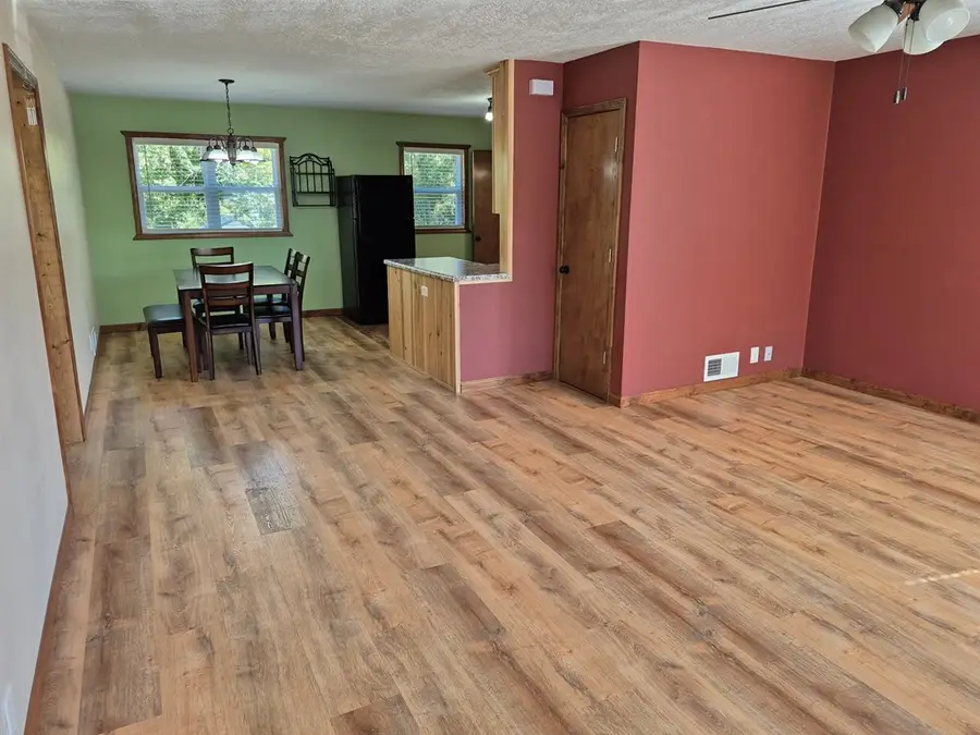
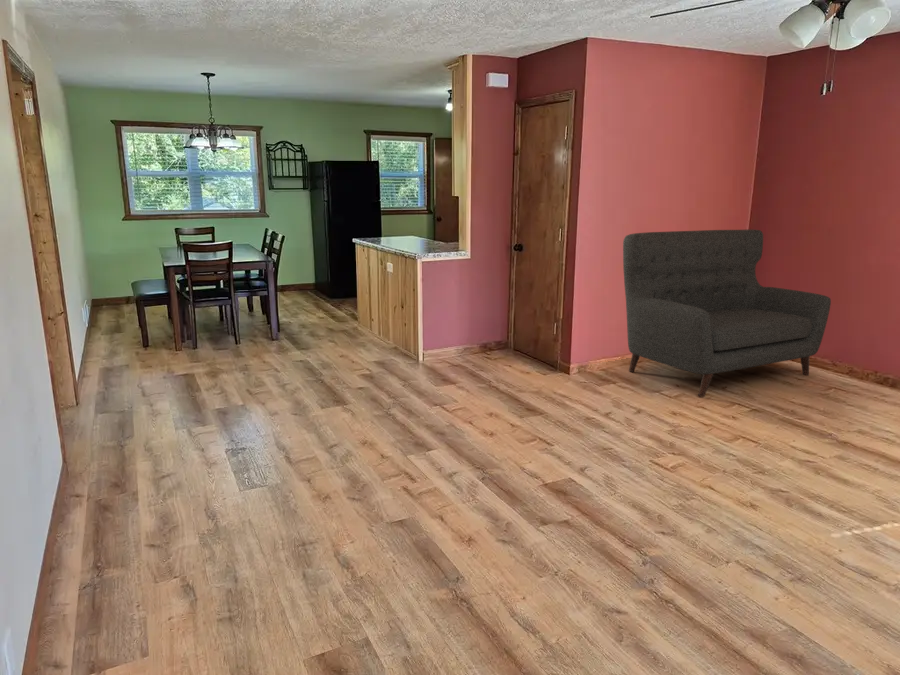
+ sofa (719, 304)
